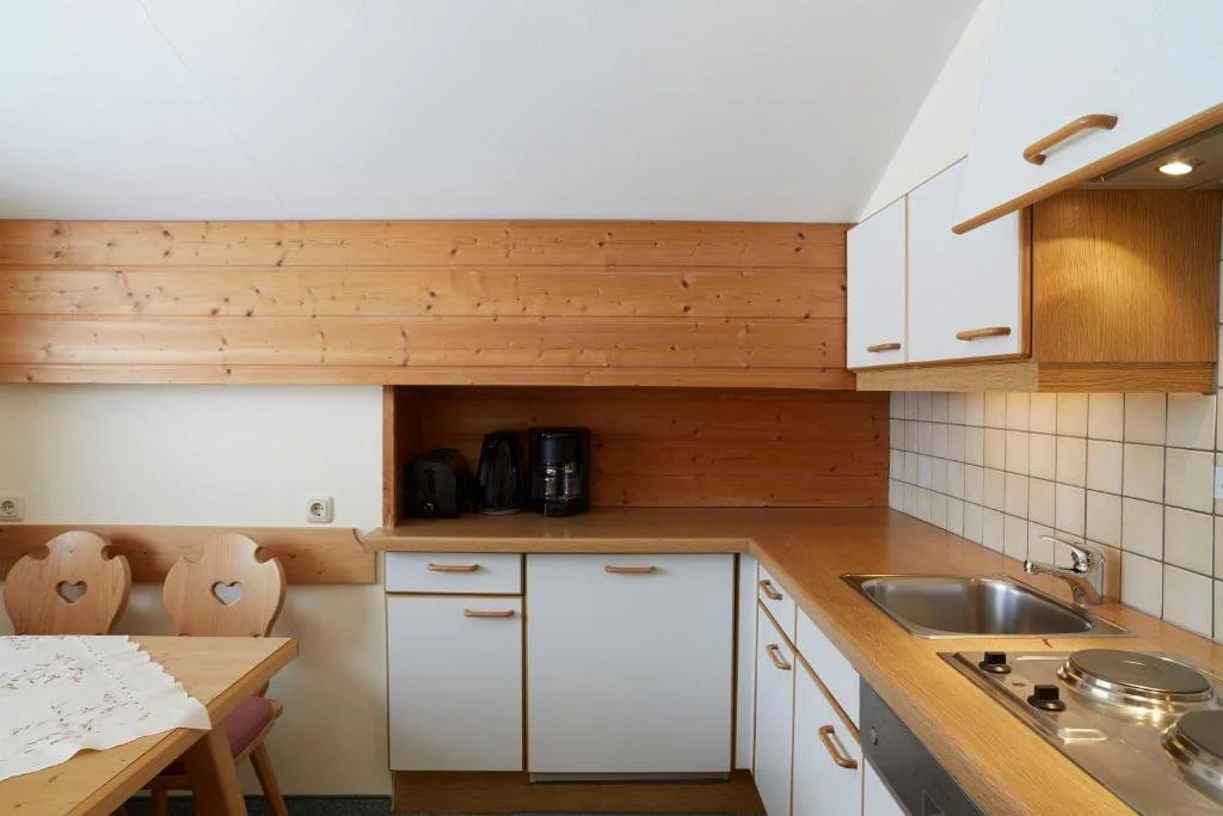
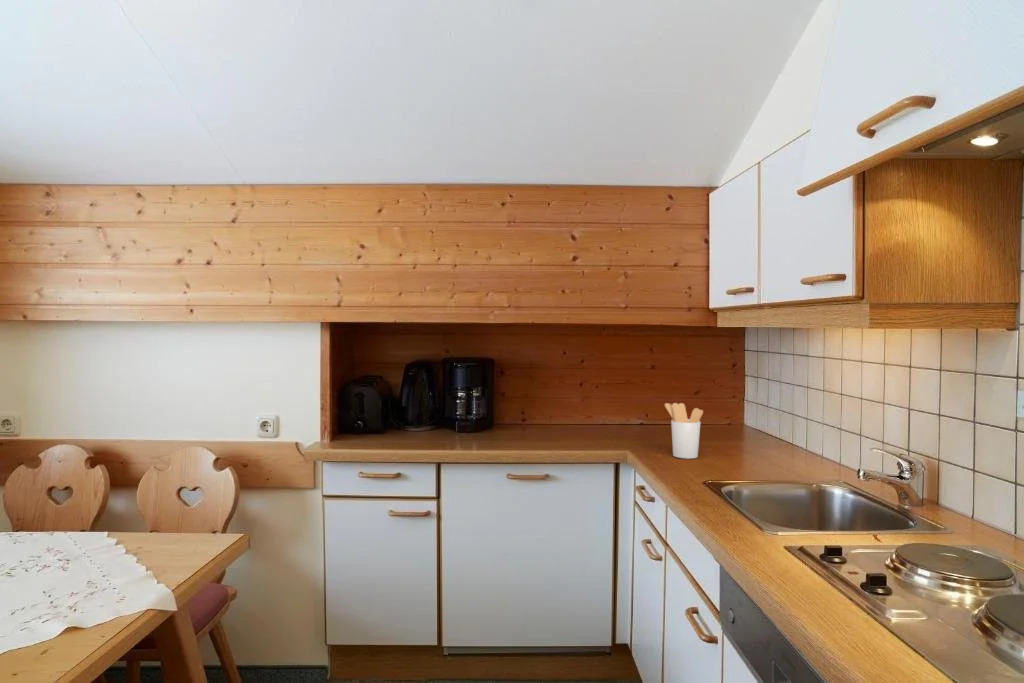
+ utensil holder (681, 428)
